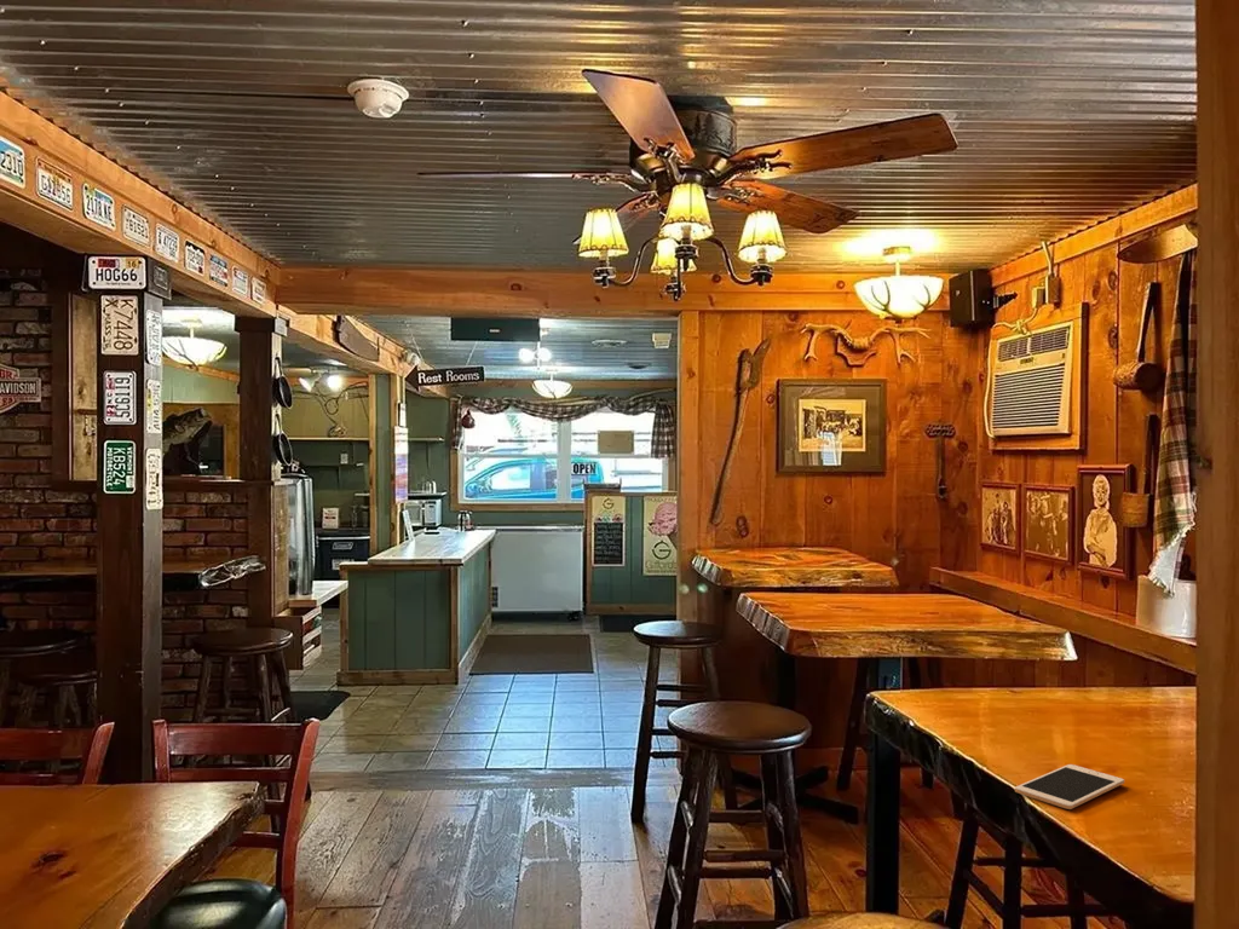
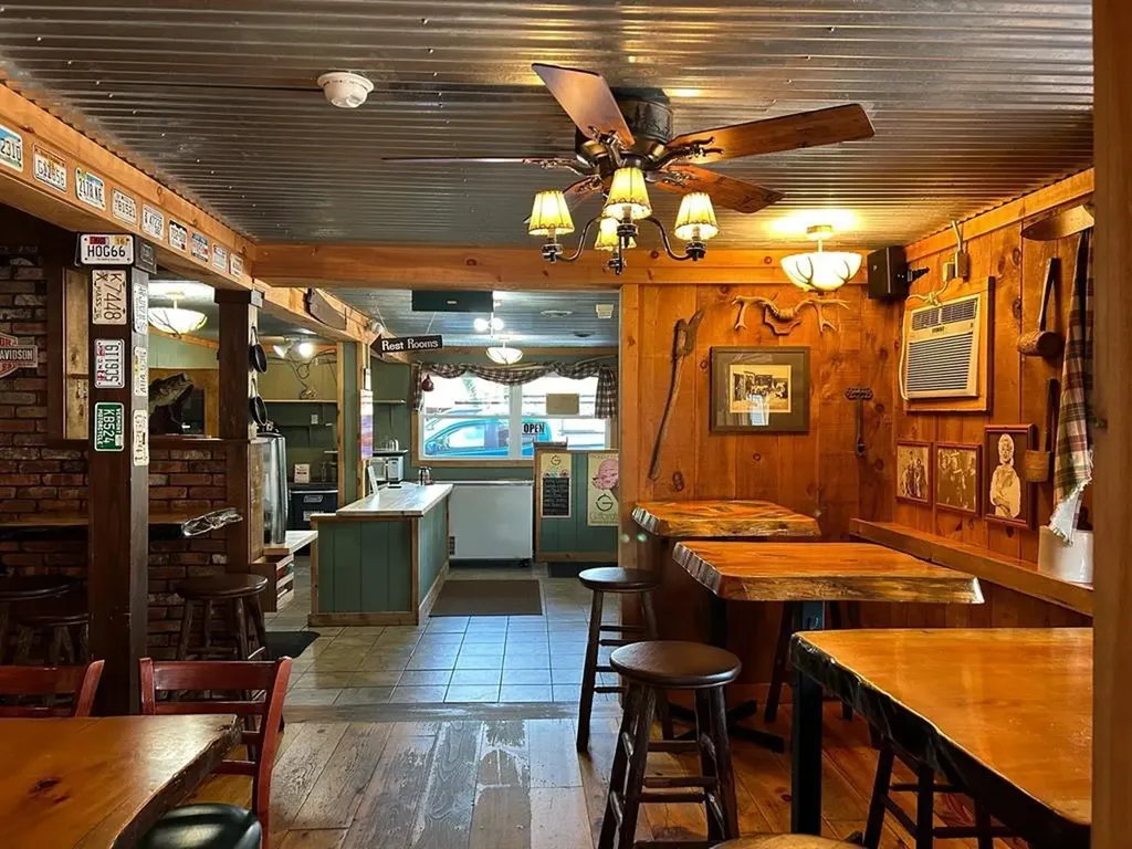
- cell phone (1070, 785)
